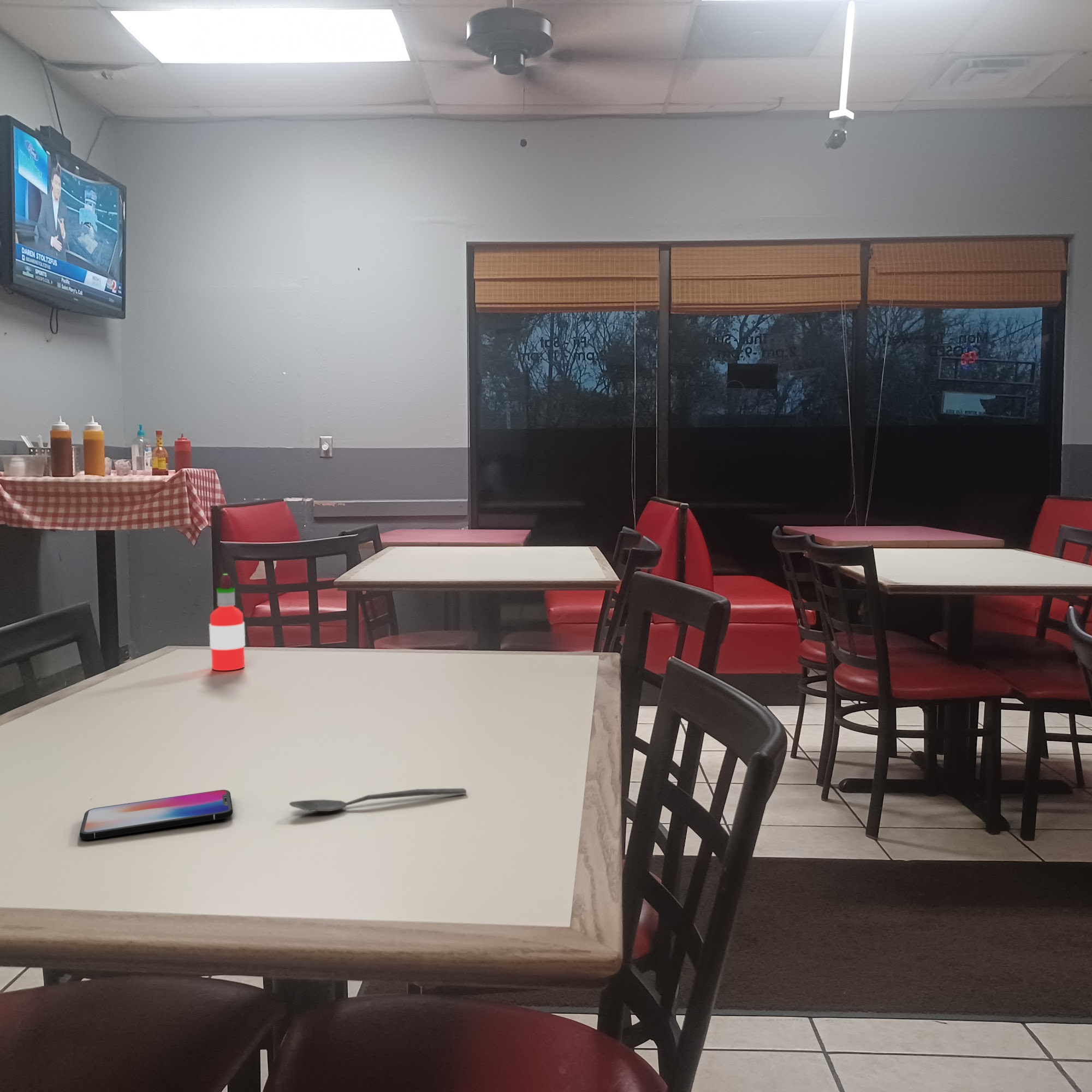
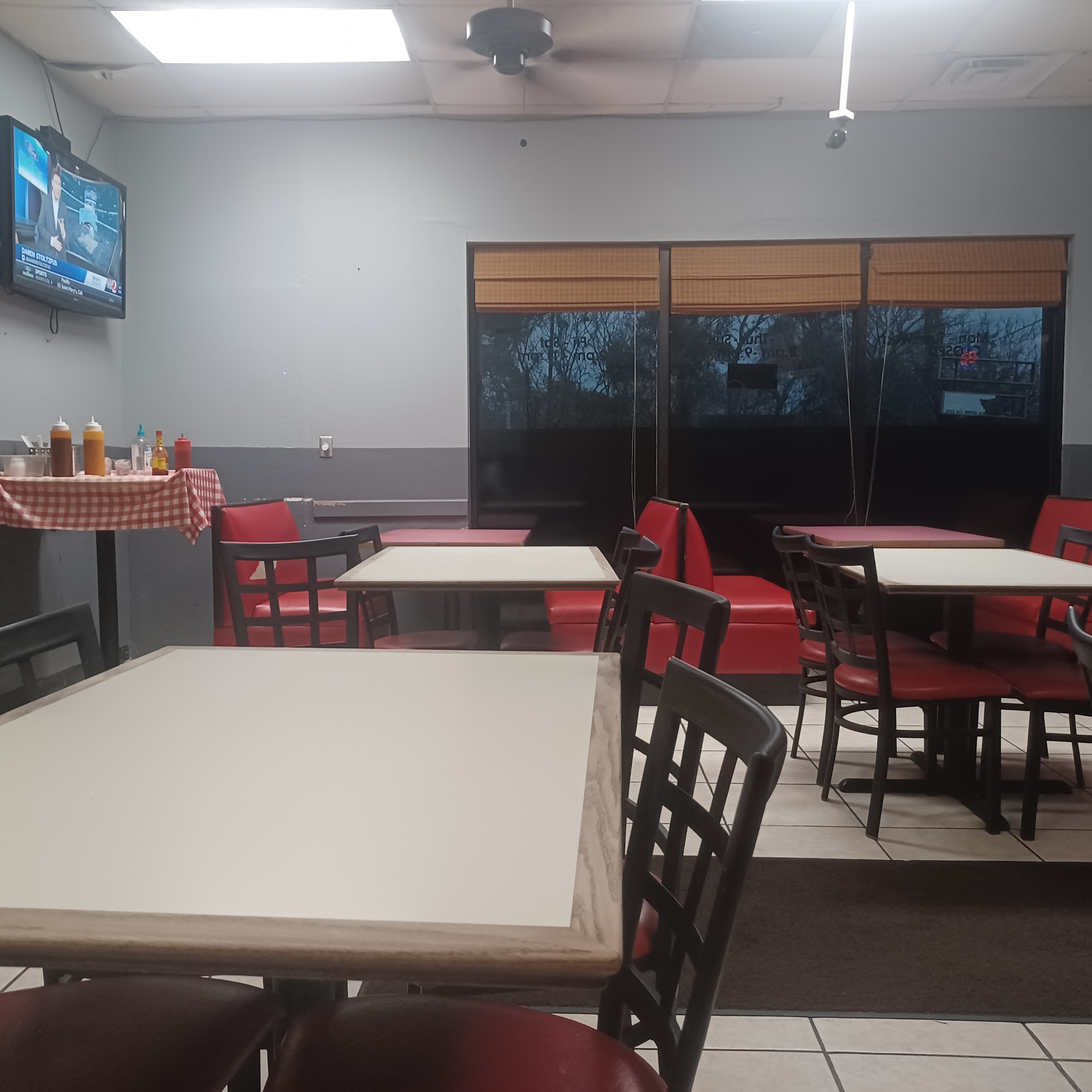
- hot sauce (227, 620)
- smartphone (159, 813)
- spoon (381, 797)
